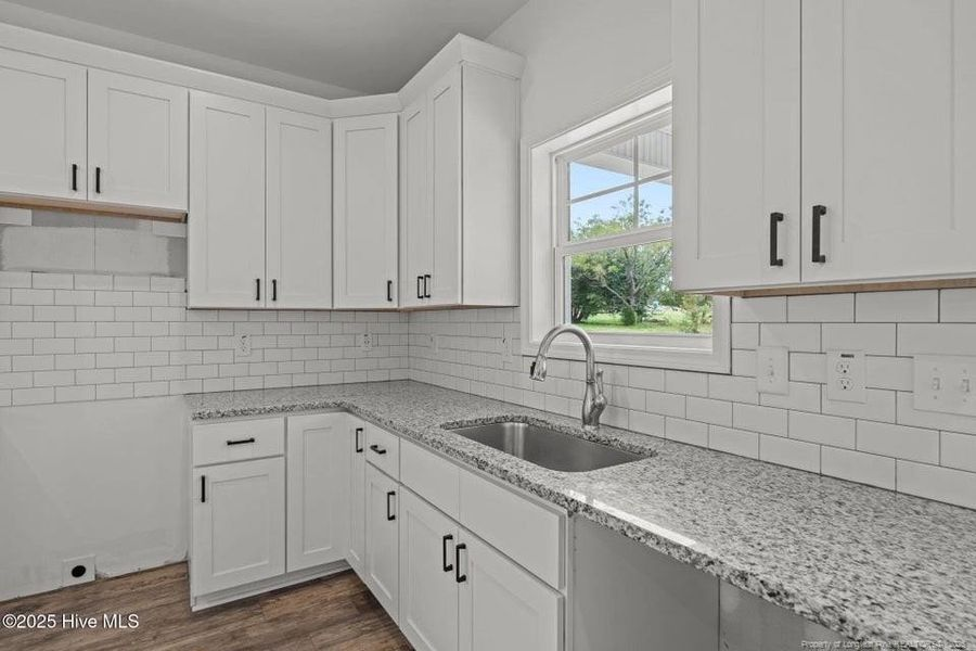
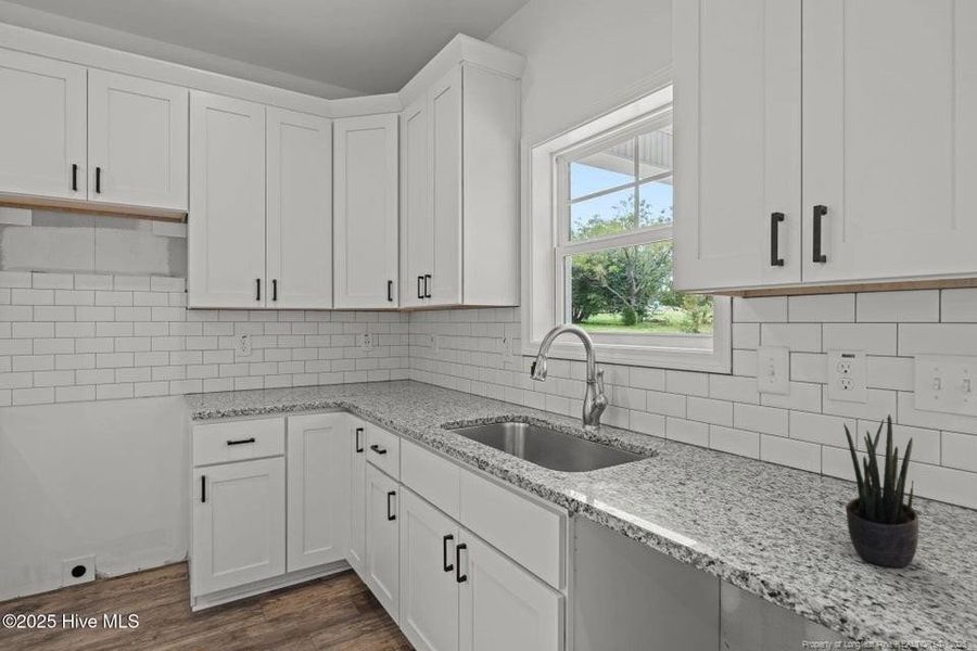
+ potted plant (879, 487)
